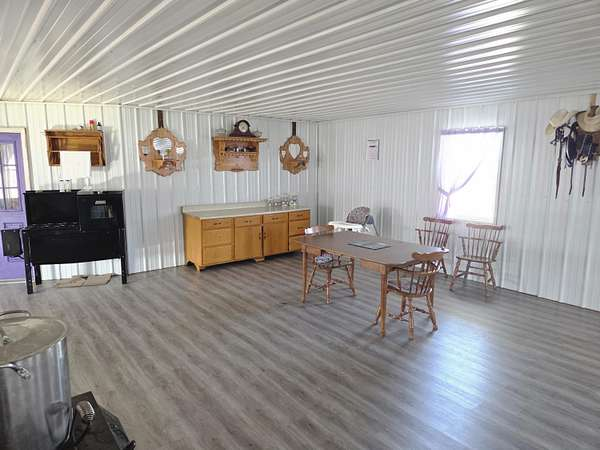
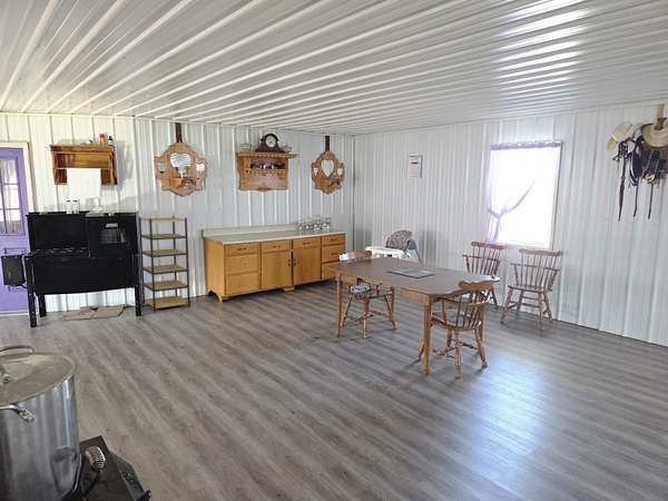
+ shelving unit (164, 265)
